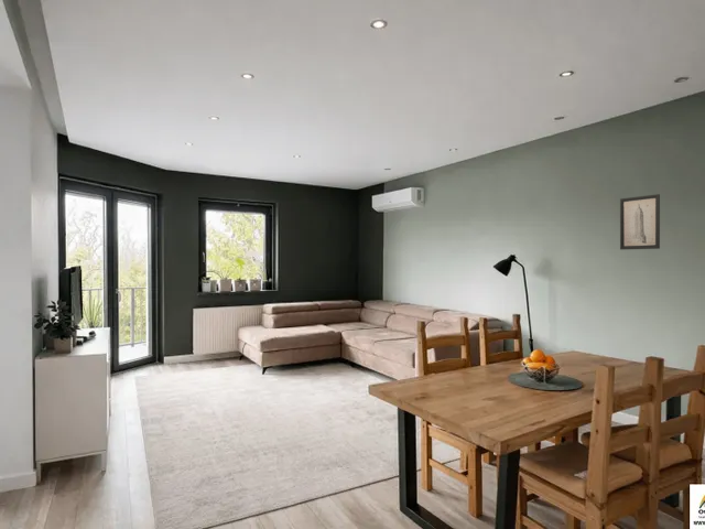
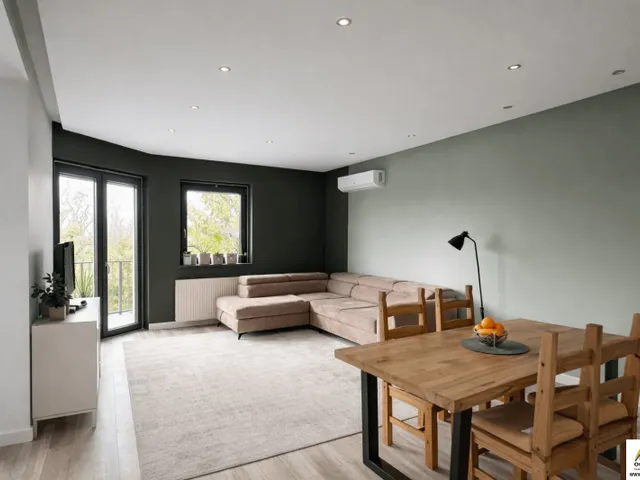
- wall art (639, 223)
